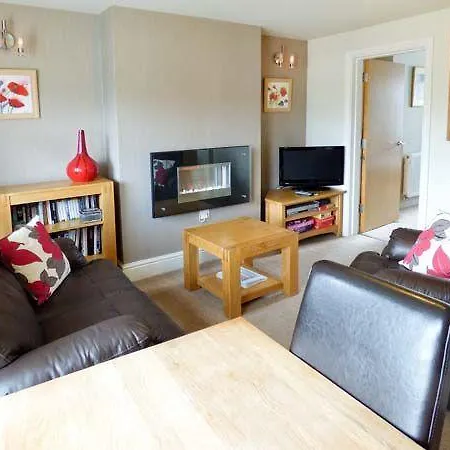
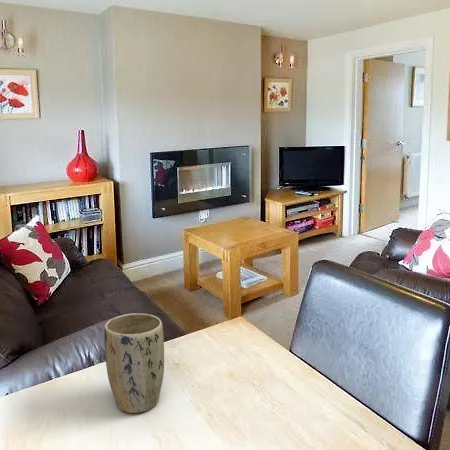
+ plant pot (135, 363)
